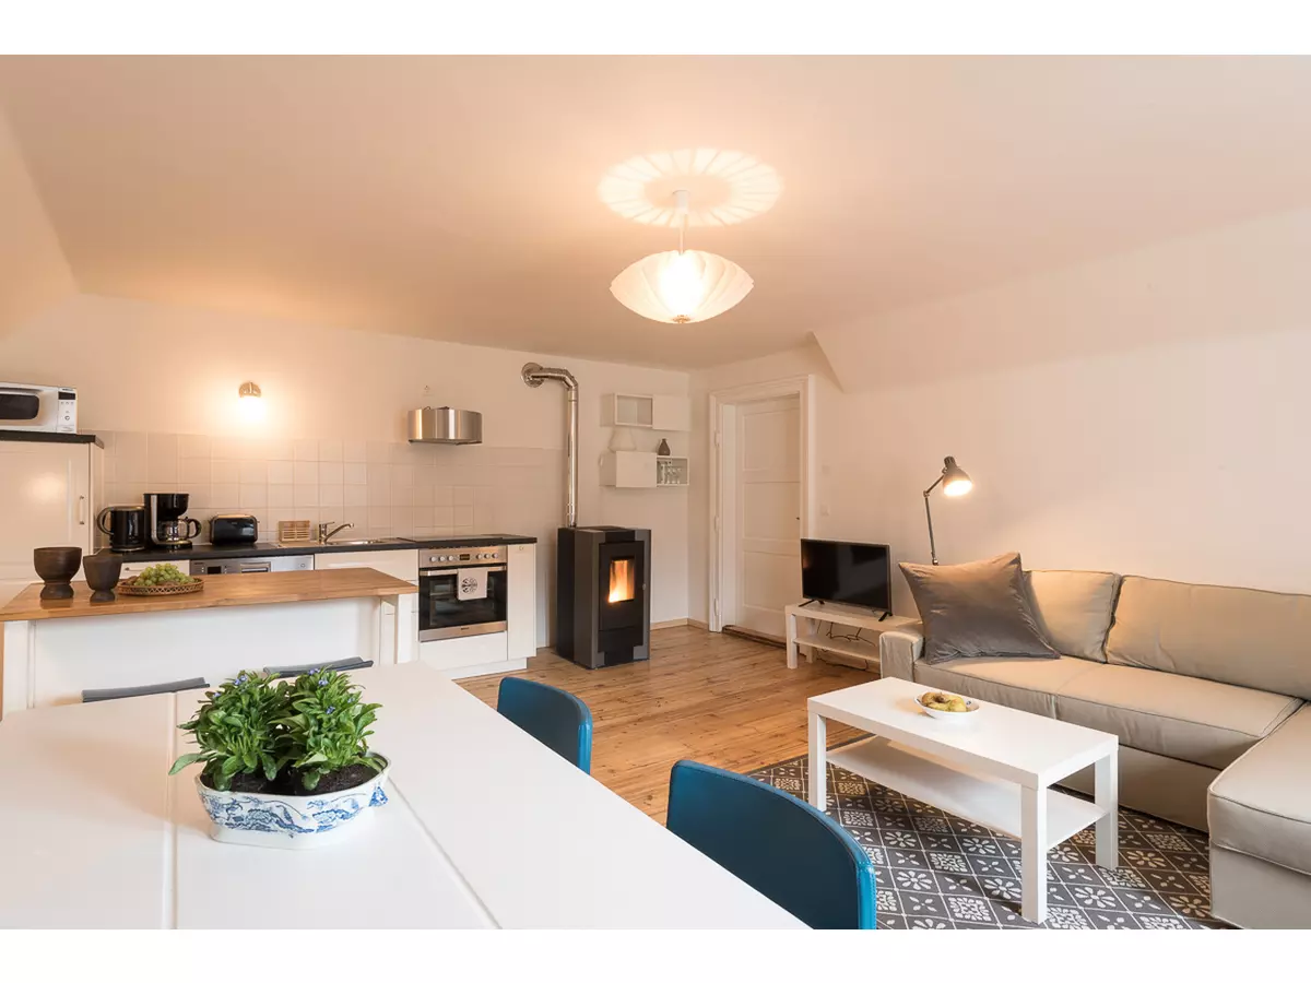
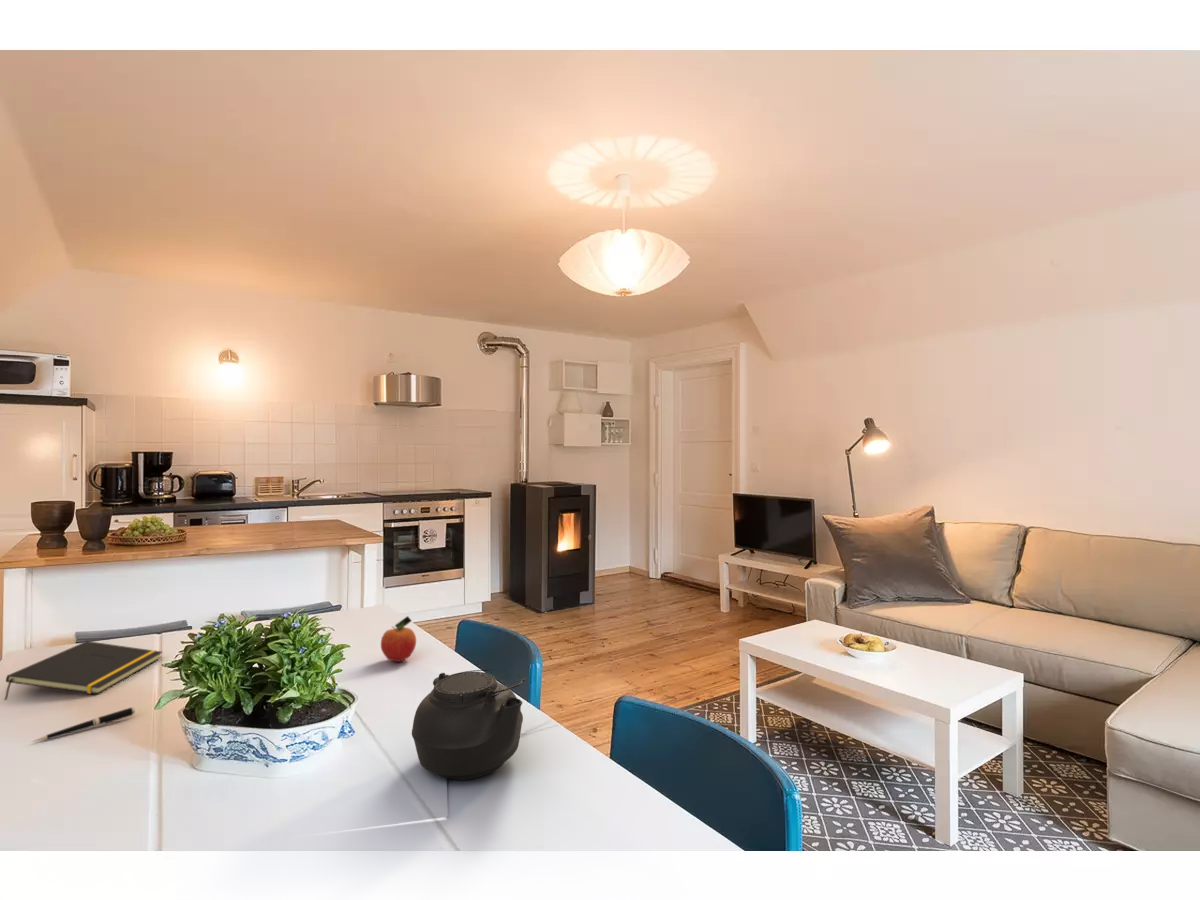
+ pen (85, 724)
+ notepad (91, 665)
+ teapot (475, 725)
+ fruit (398, 638)
